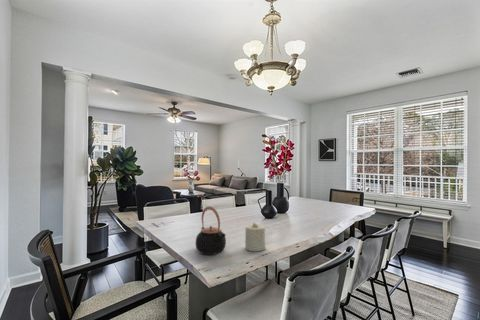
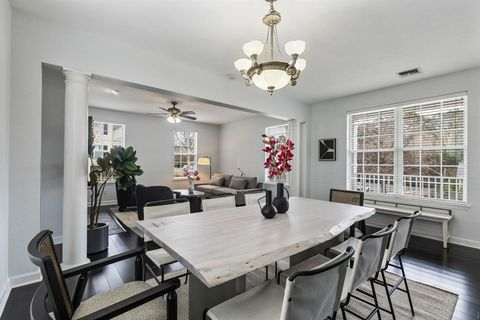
- candle (255, 235)
- teapot (212, 229)
